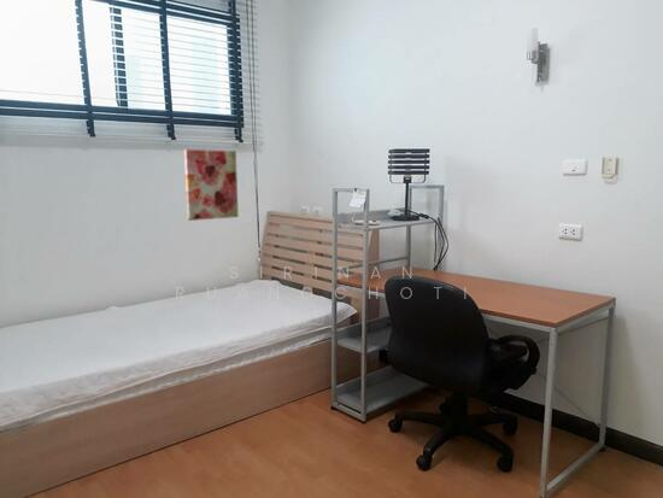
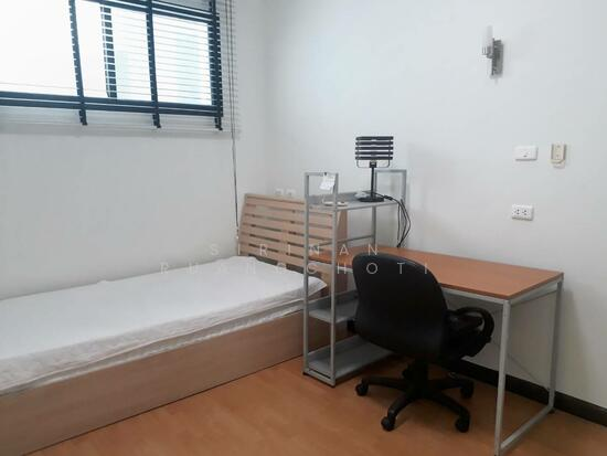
- wall art (212, 184)
